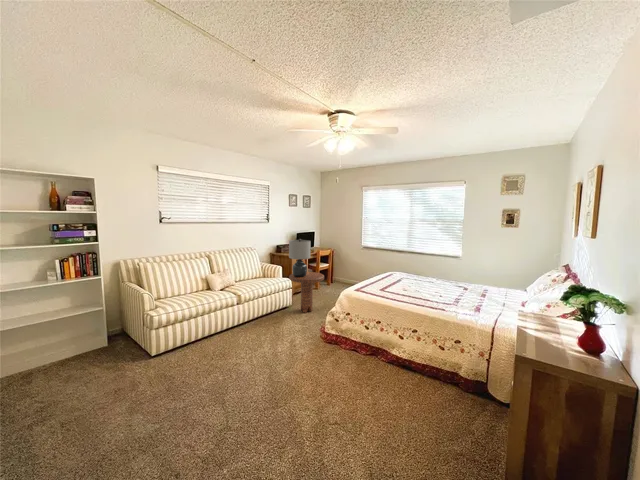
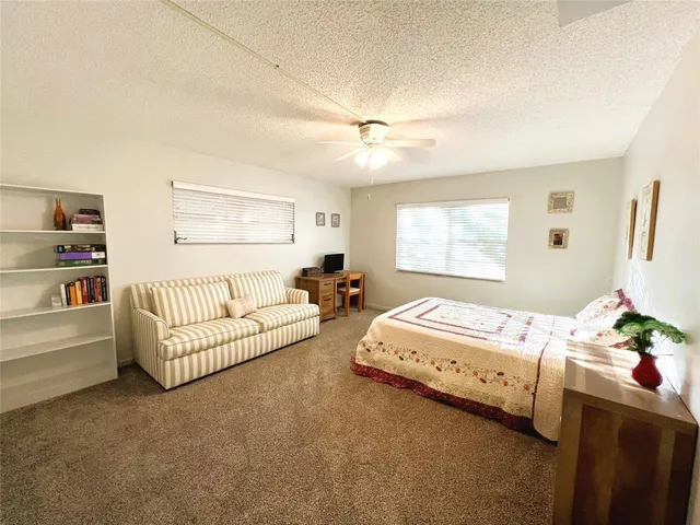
- lamp (299, 257)
- side table (306, 292)
